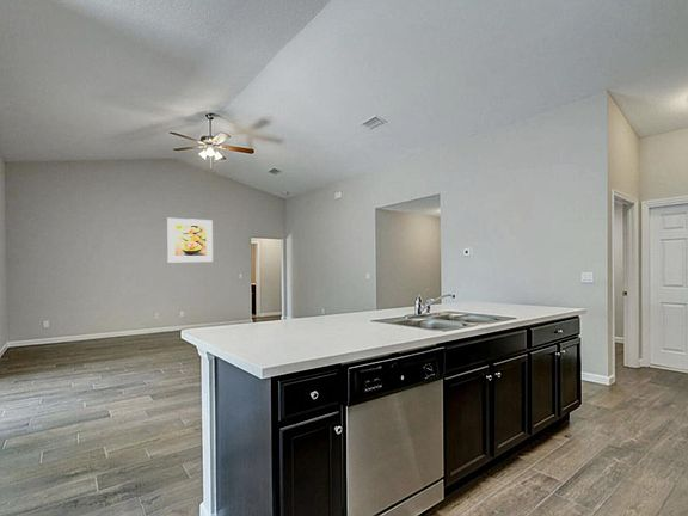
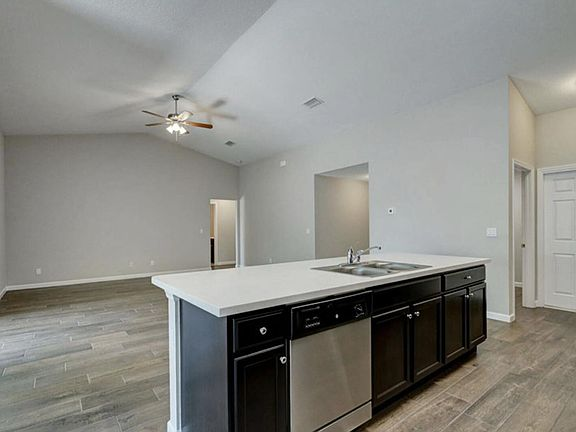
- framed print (190, 240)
